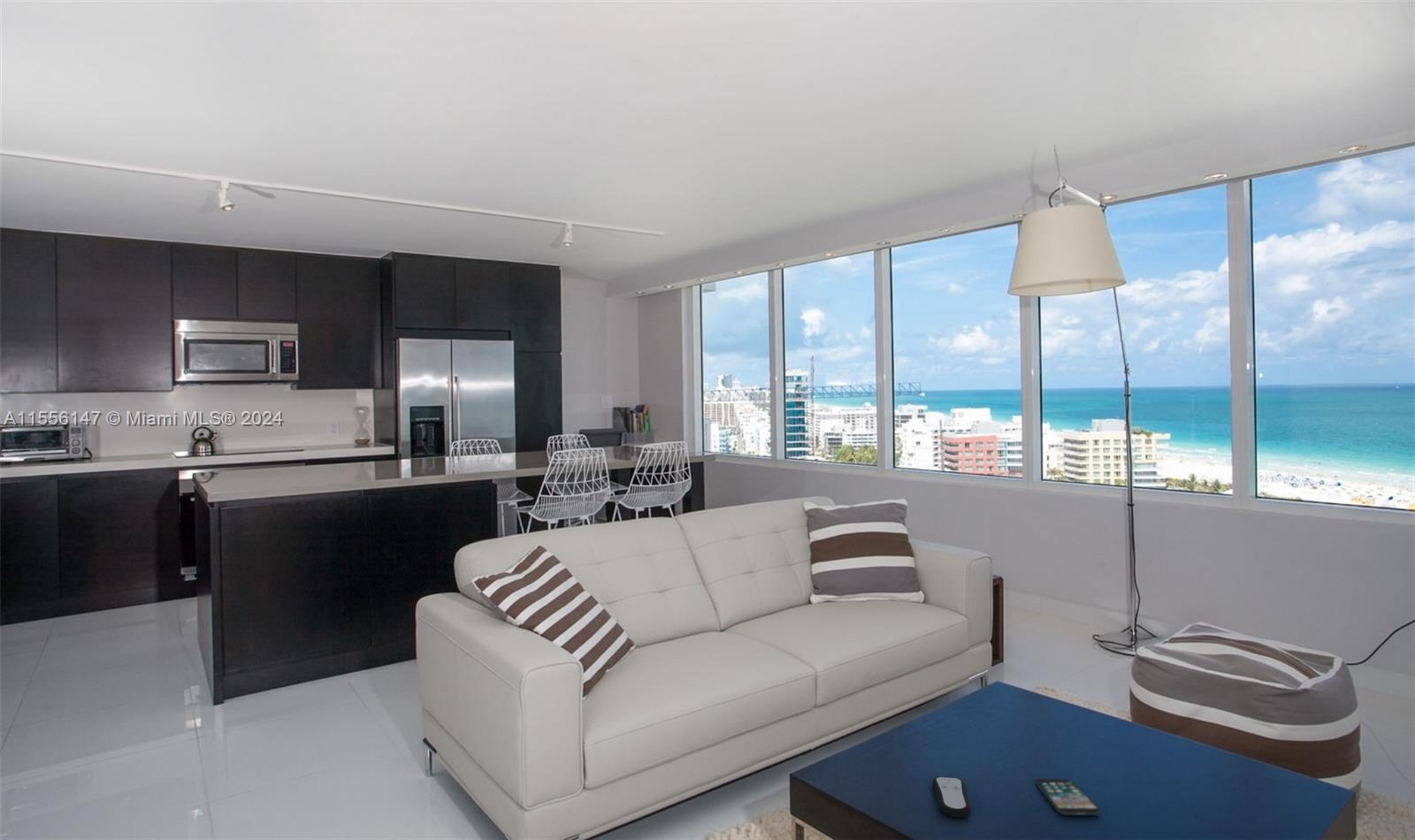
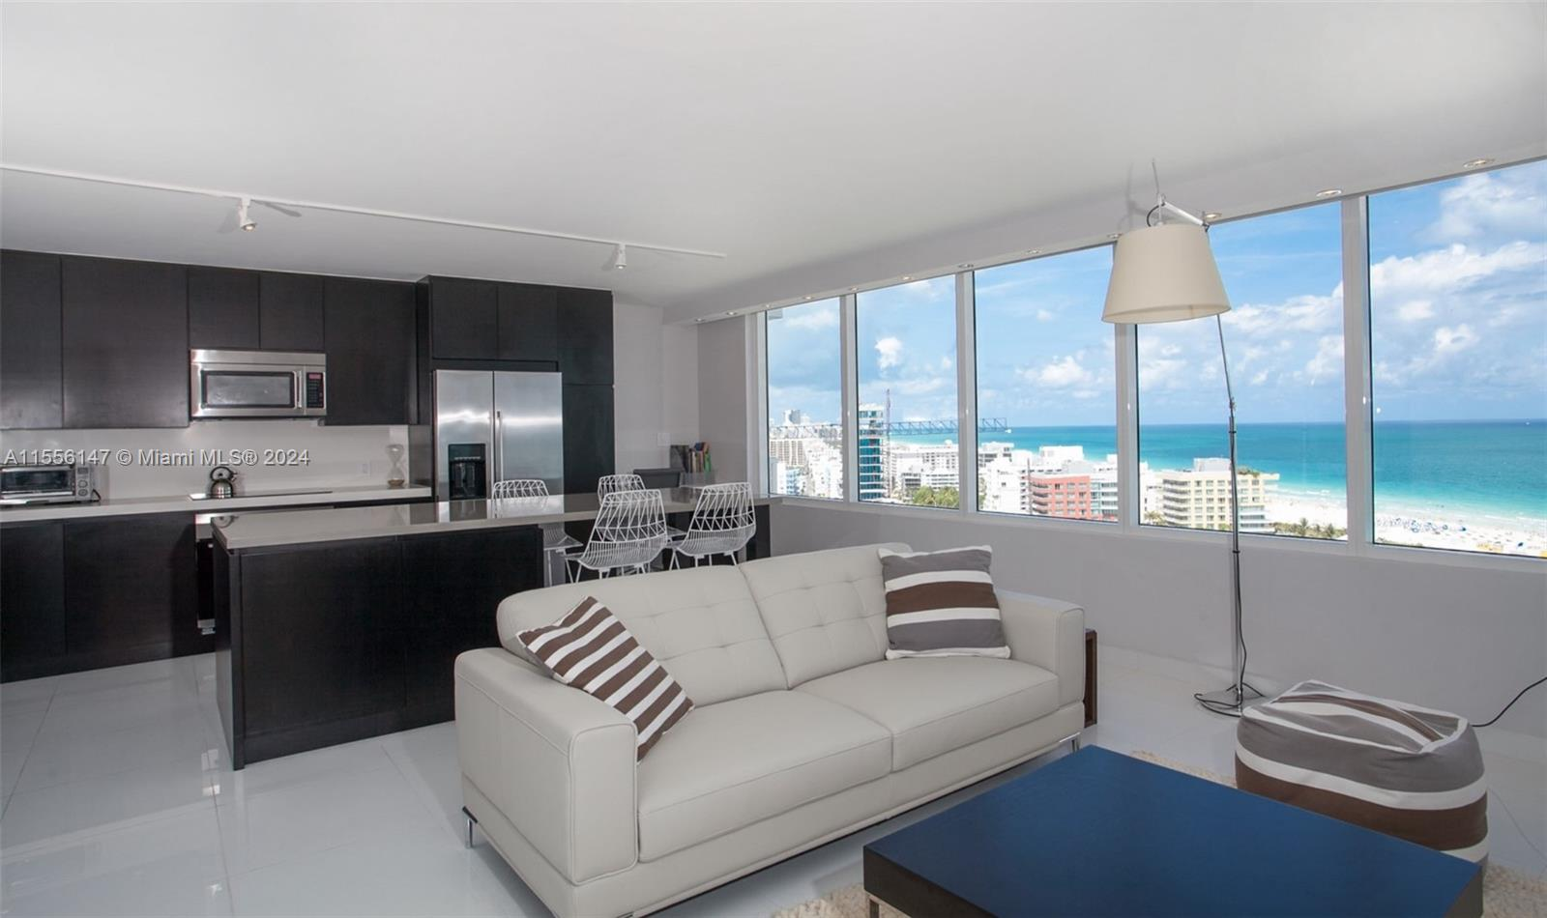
- remote control (952, 796)
- smartphone (1066, 796)
